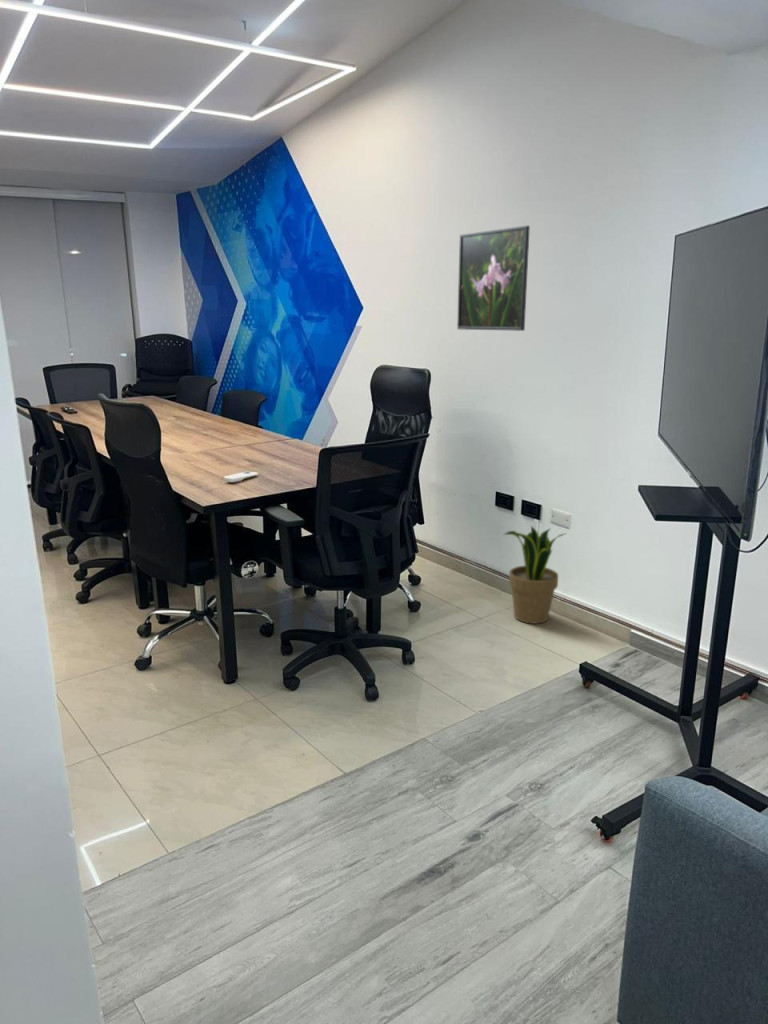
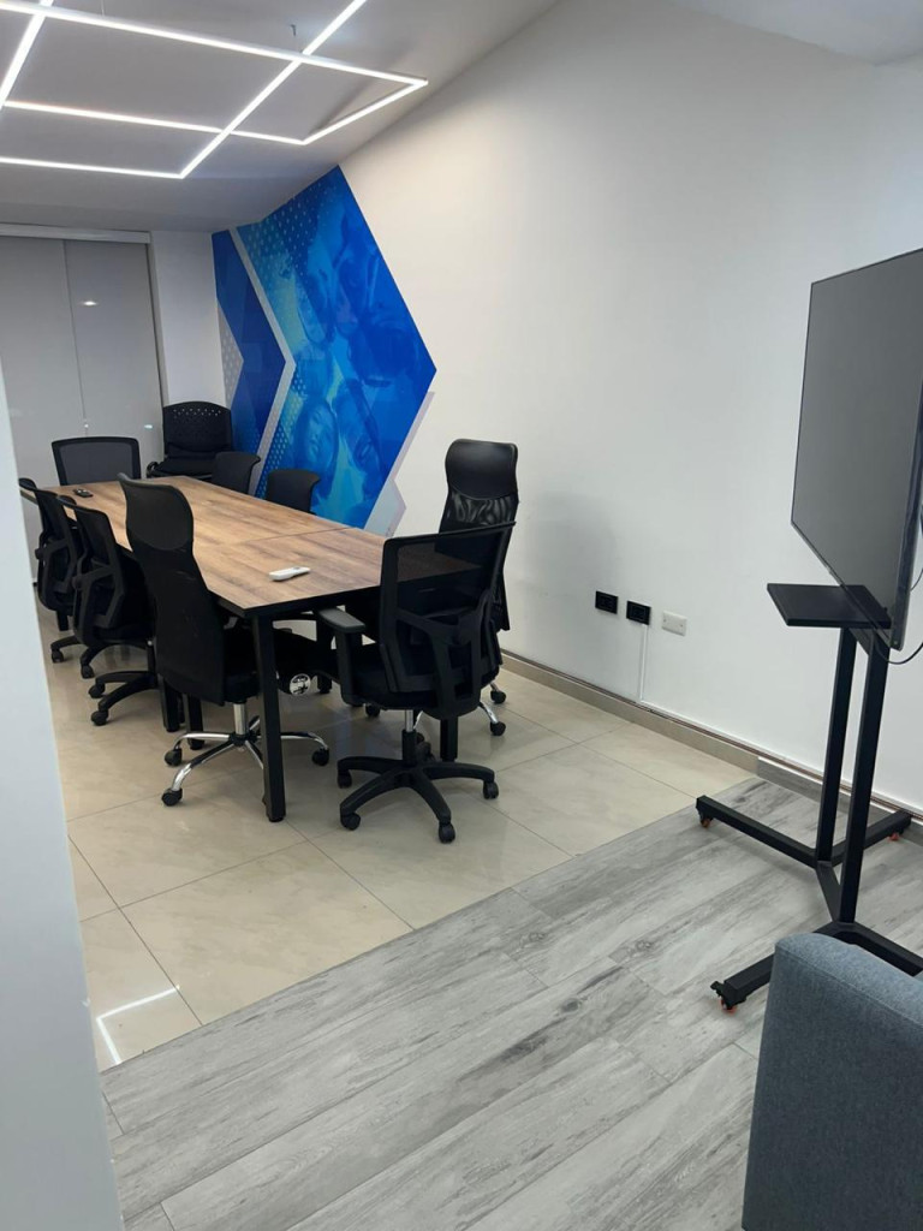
- potted plant (533, 573)
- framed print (491, 281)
